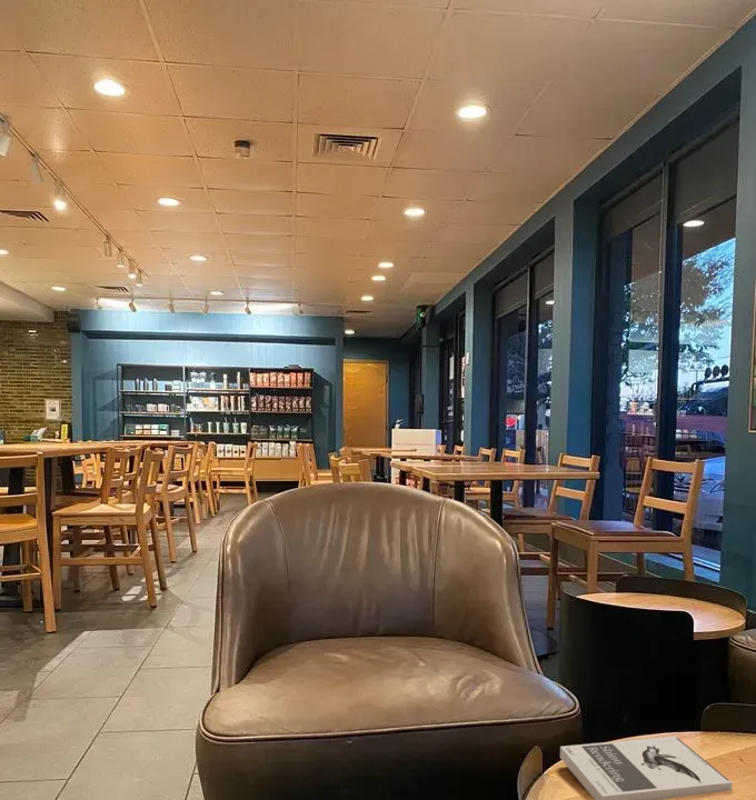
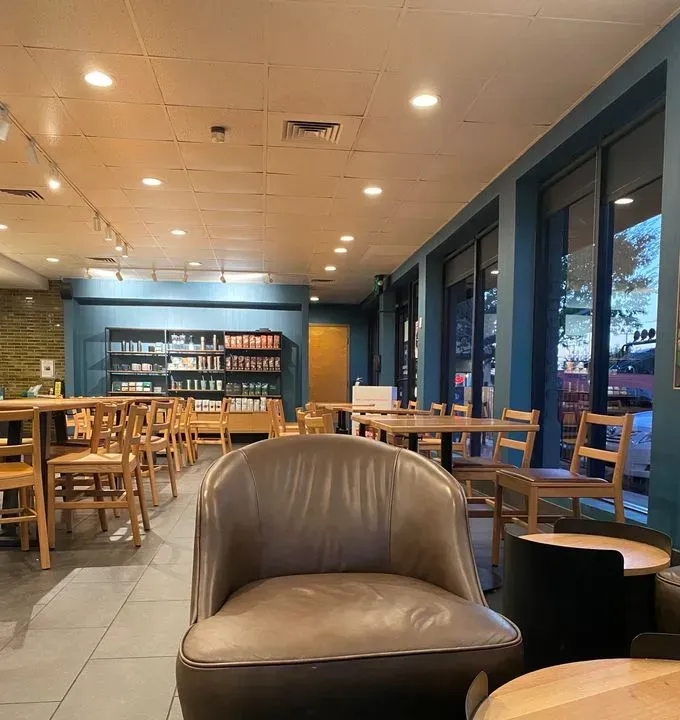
- book (641, 769)
